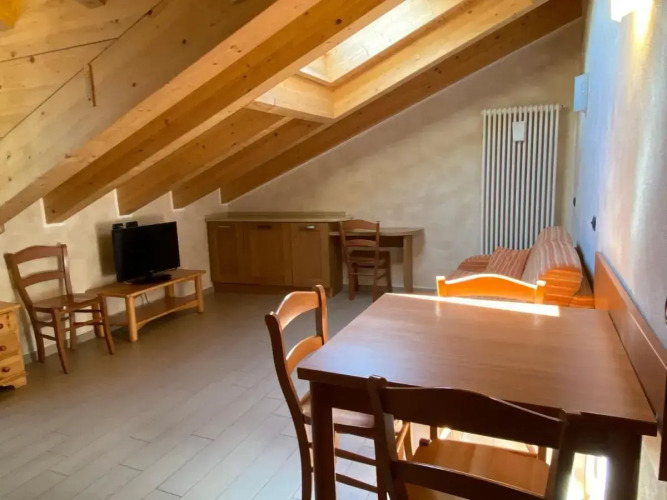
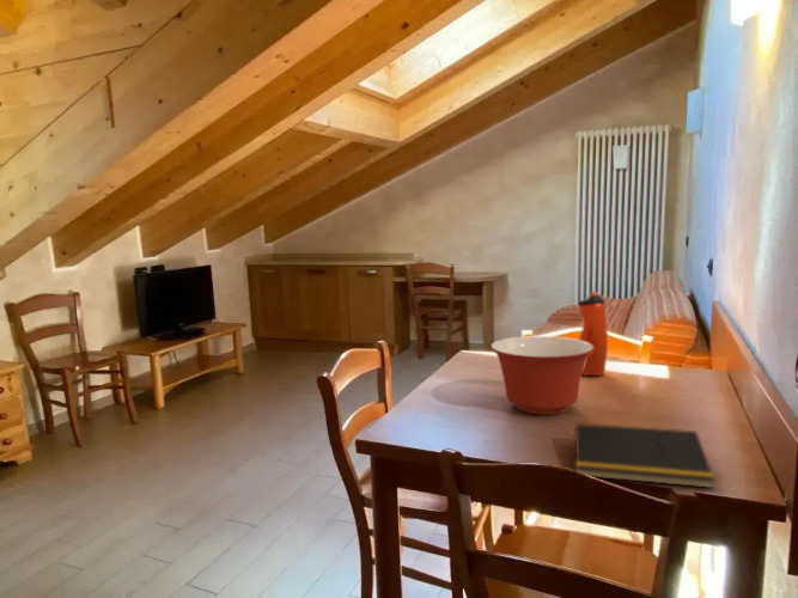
+ mixing bowl (541, 376)
+ notepad (638, 452)
+ water bottle (591, 332)
